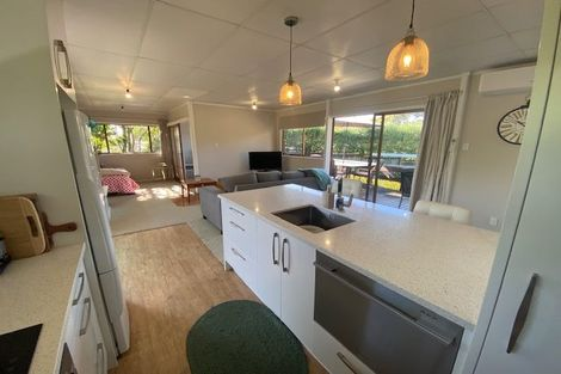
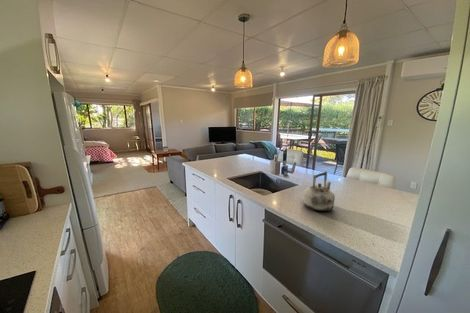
+ kettle (321, 189)
